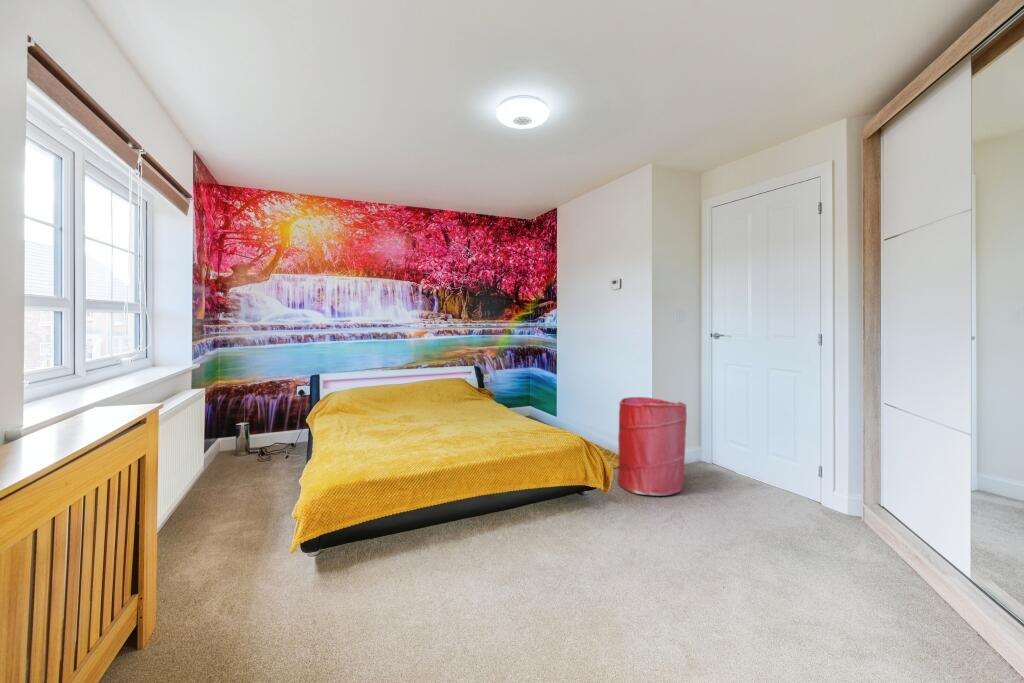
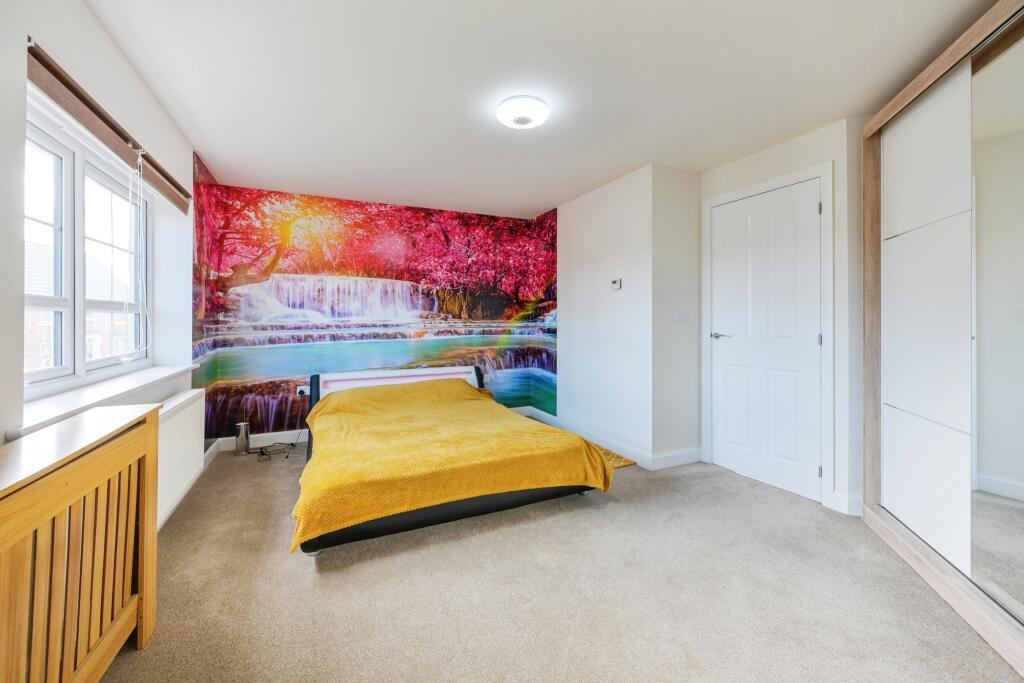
- laundry hamper (651, 441)
